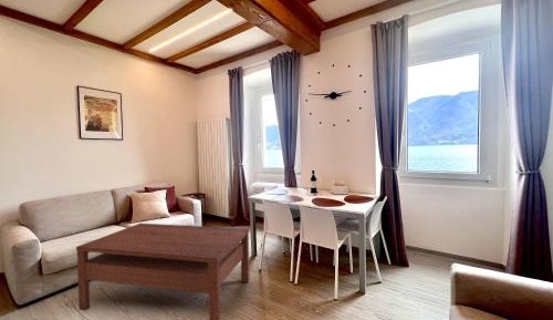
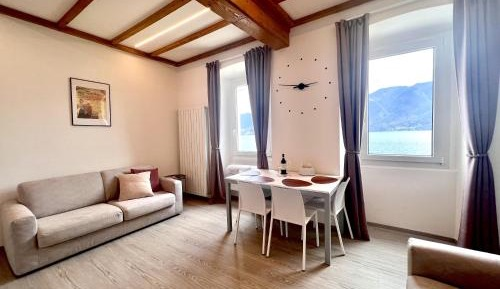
- coffee table (170, 266)
